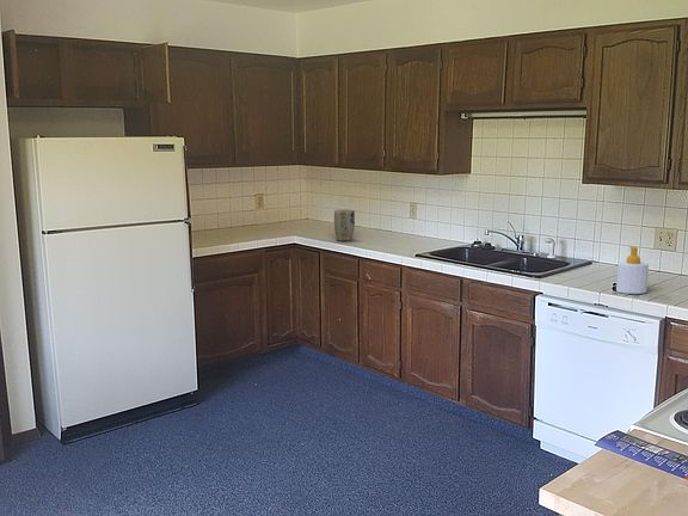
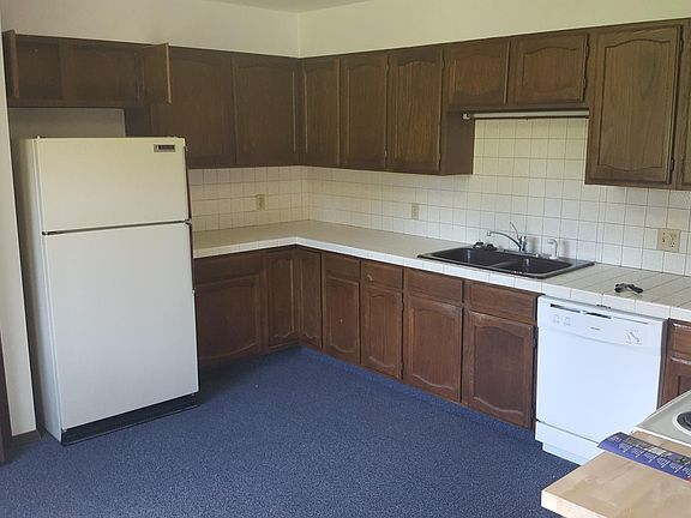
- plant pot (344, 225)
- soap bottle (632, 270)
